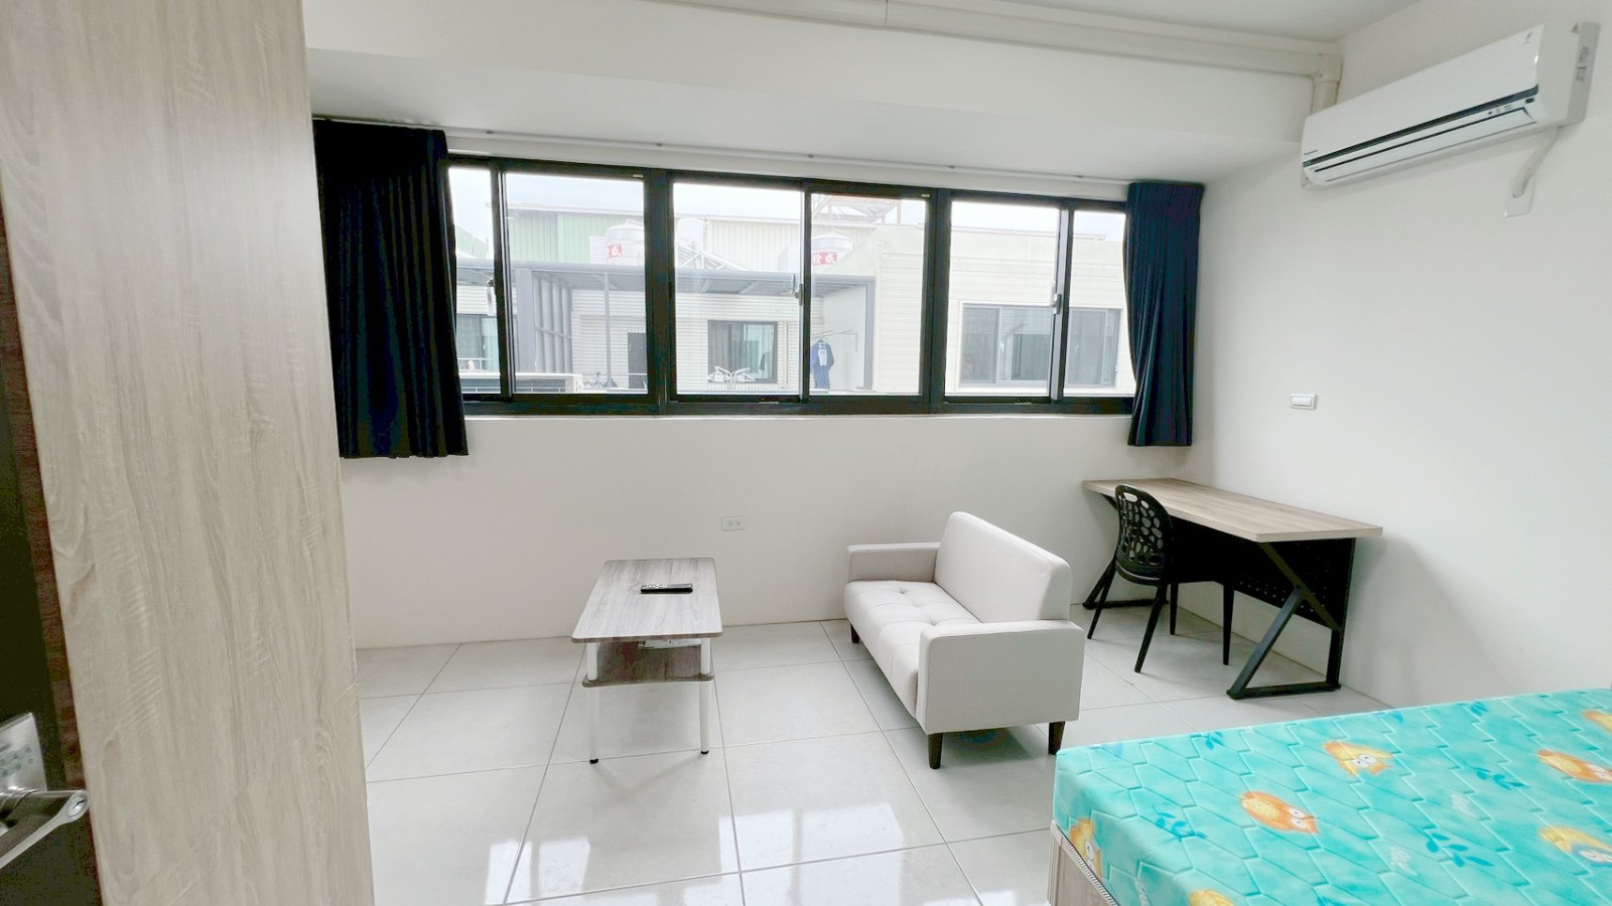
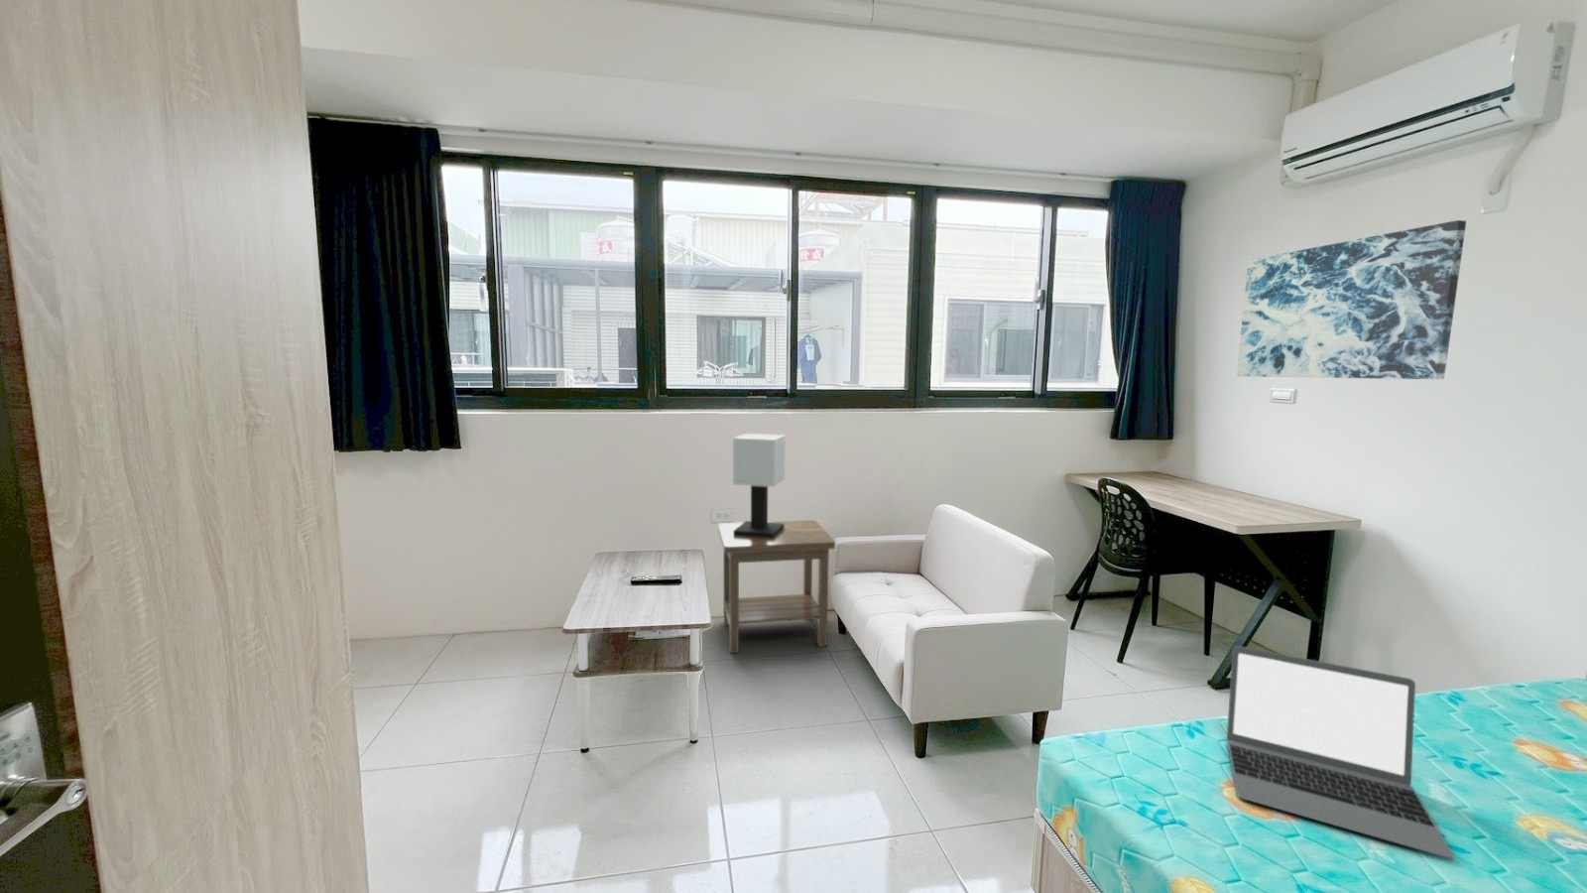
+ table lamp (759, 483)
+ laptop (1328, 738)
+ side table (777, 595)
+ wall art (1332, 311)
